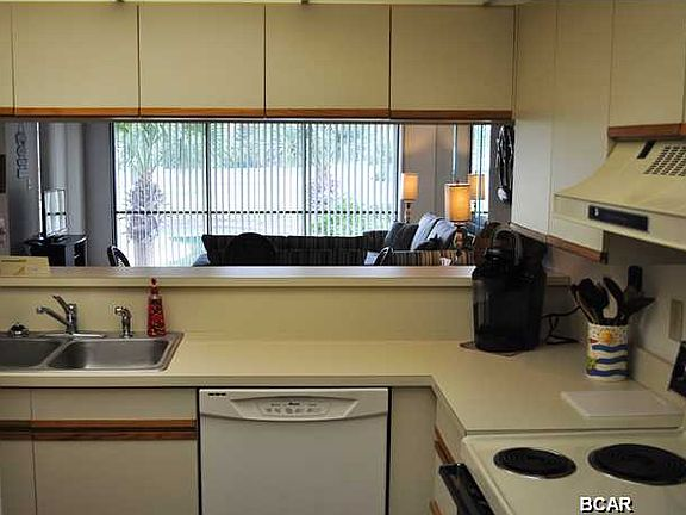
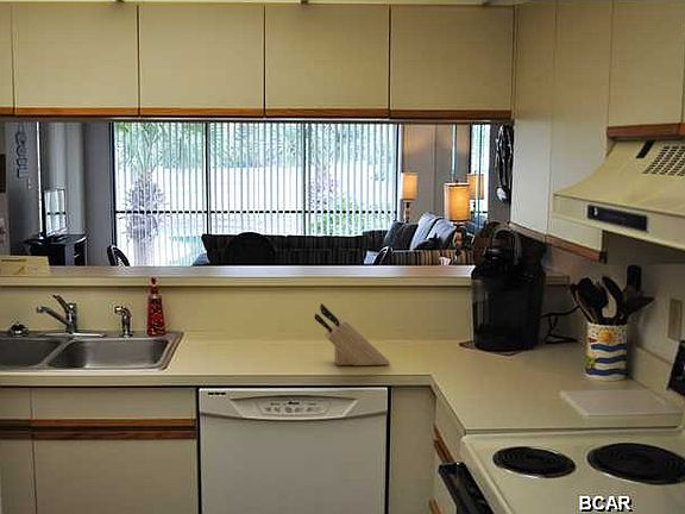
+ knife block (351, 333)
